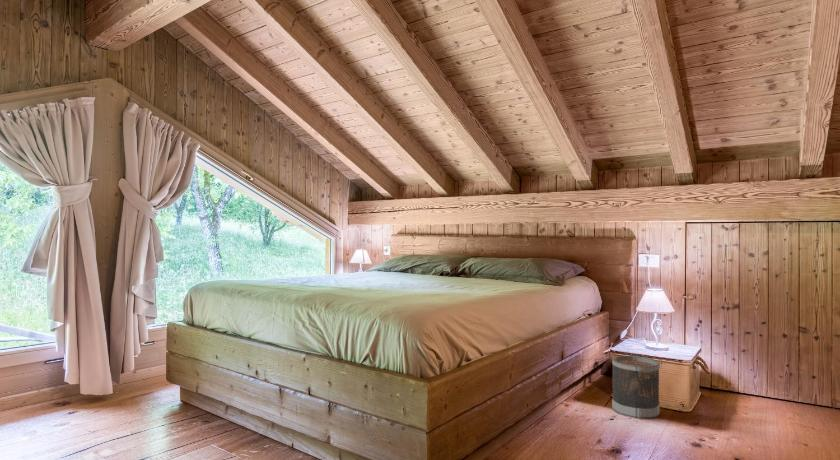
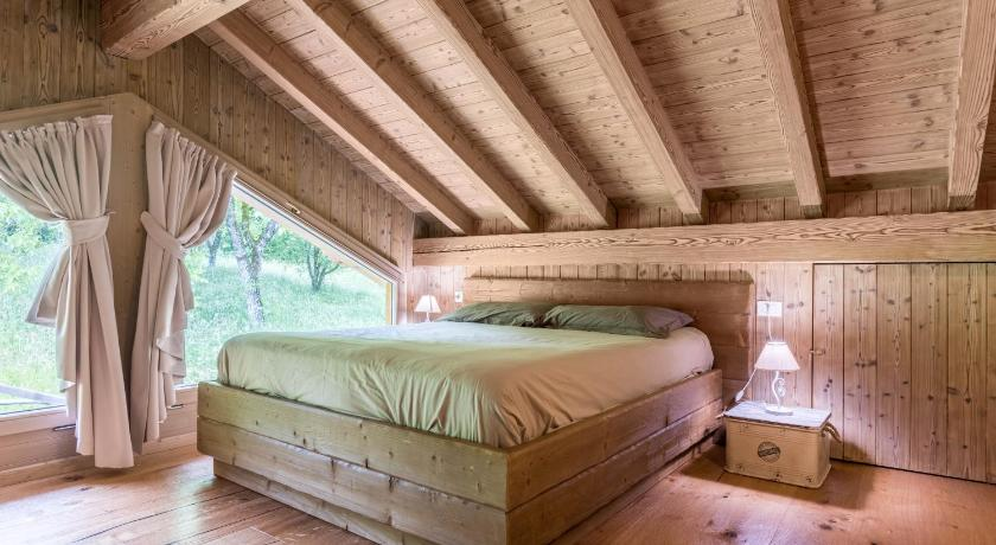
- wastebasket (635, 385)
